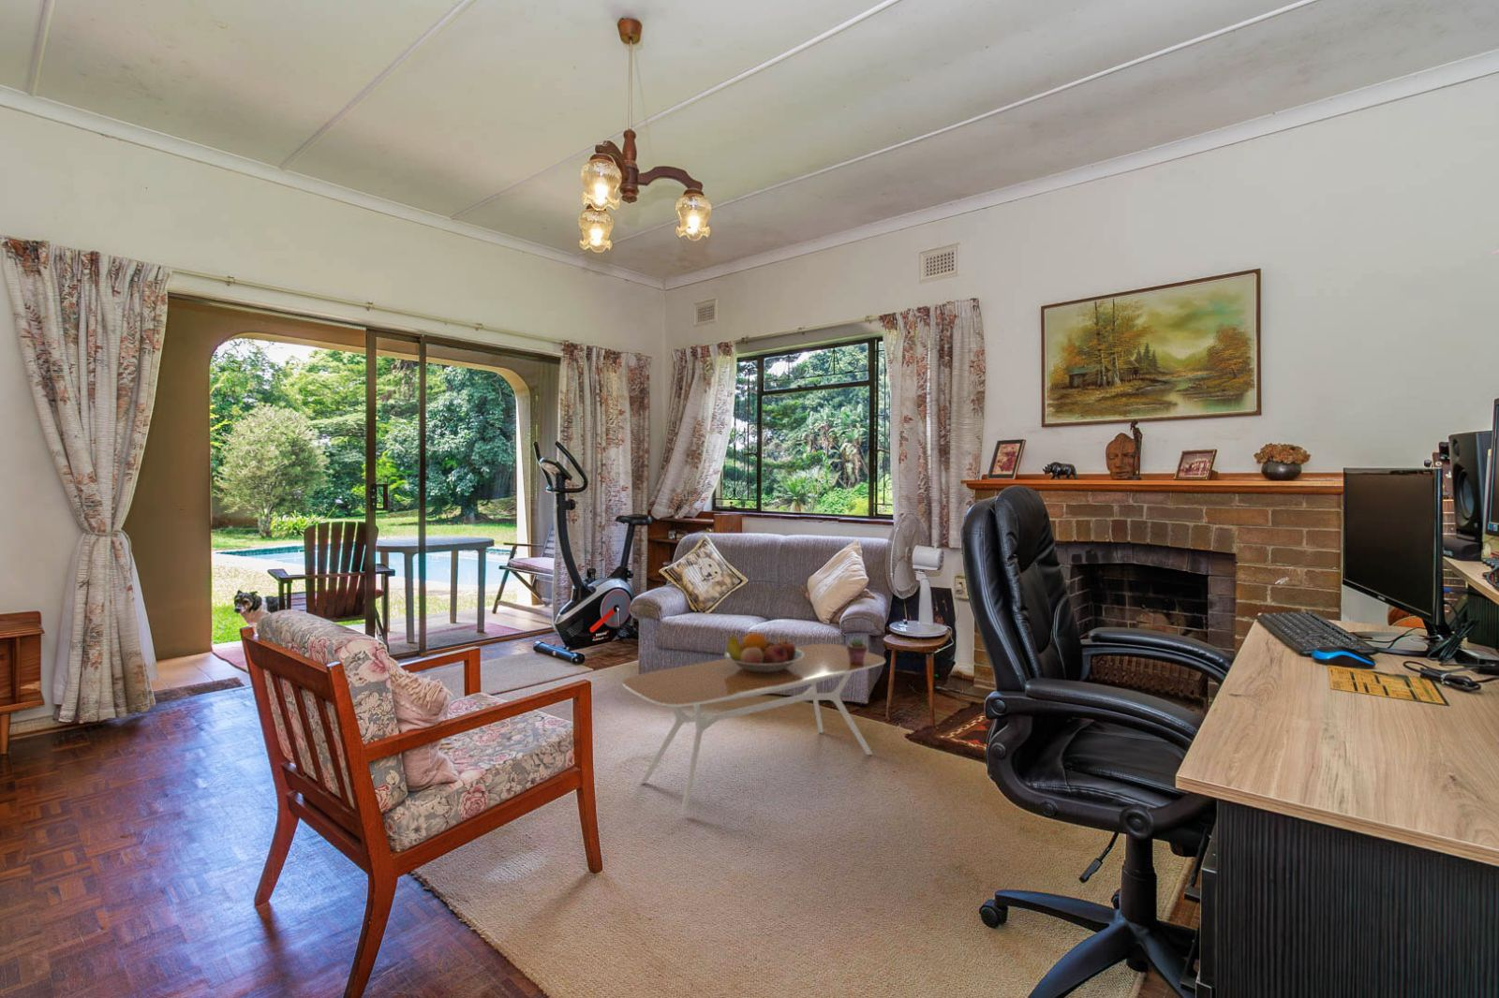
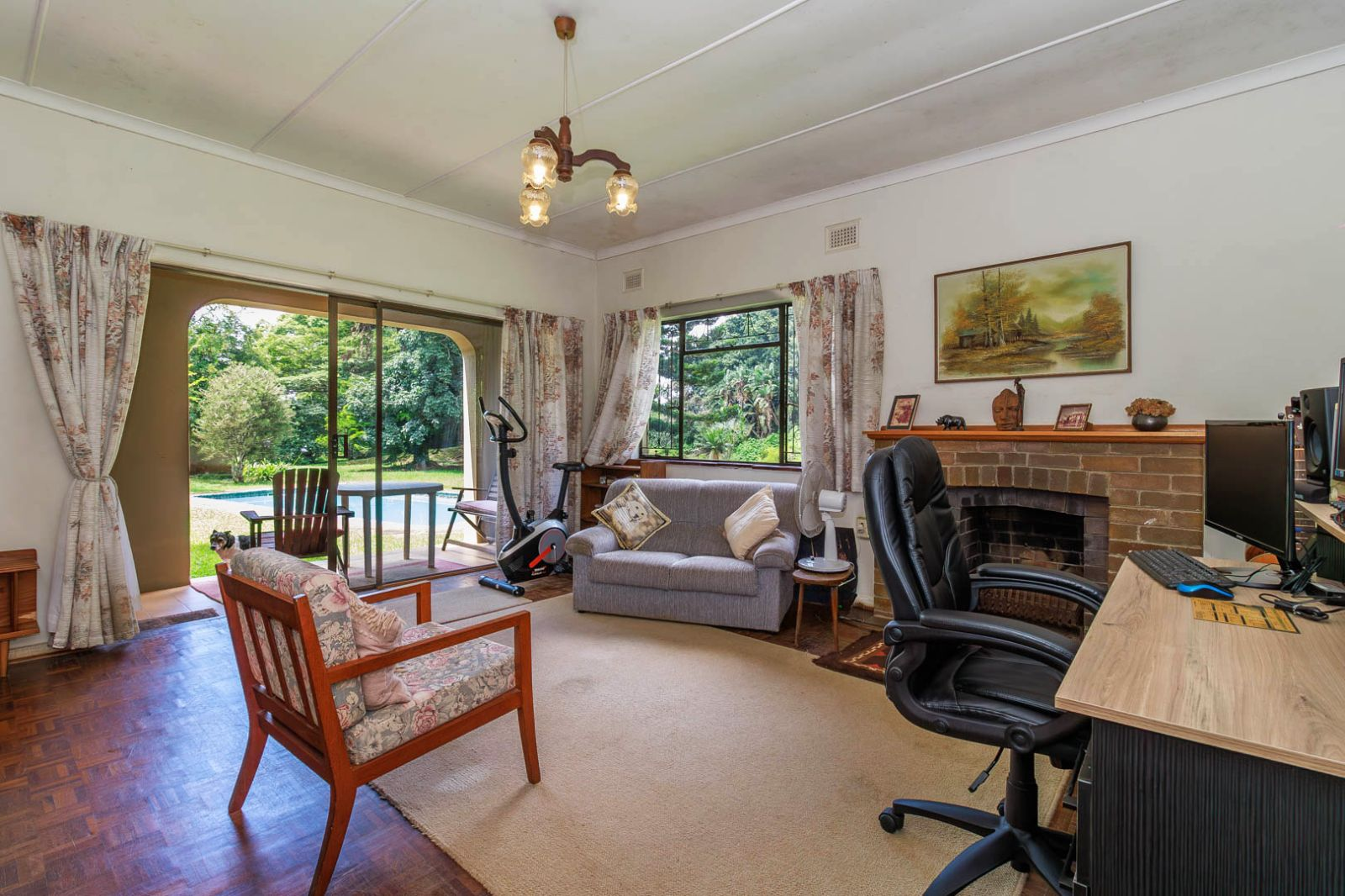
- coffee table (759, 711)
- potted succulent (856, 649)
- fruit bowl (763, 649)
